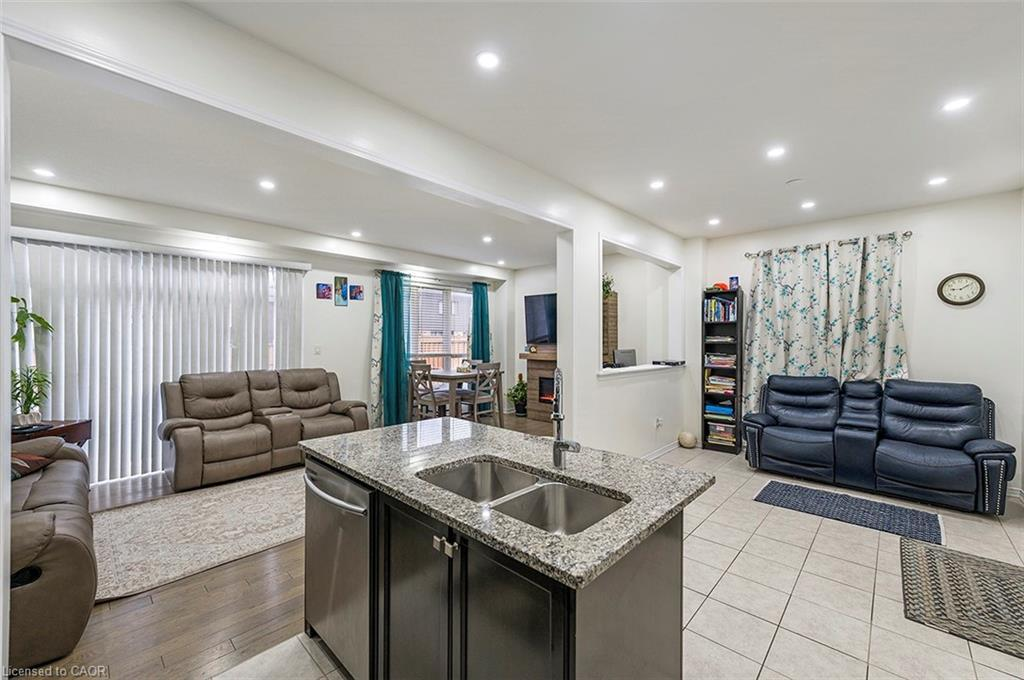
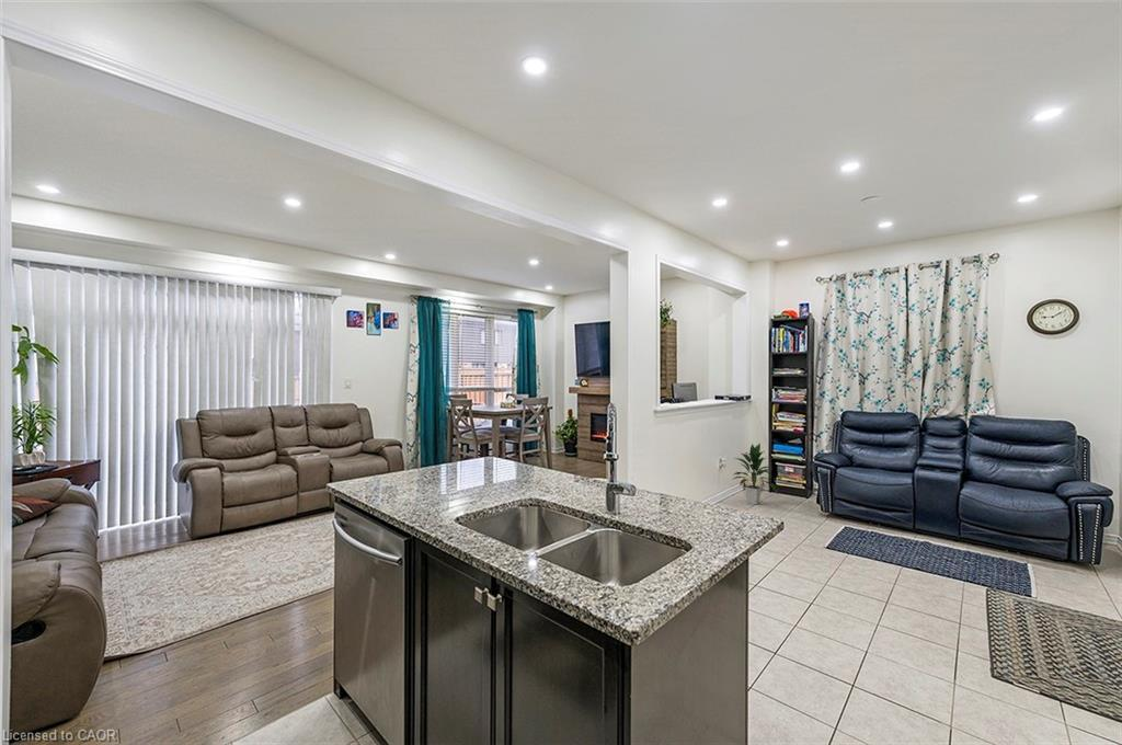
+ indoor plant (754, 473)
